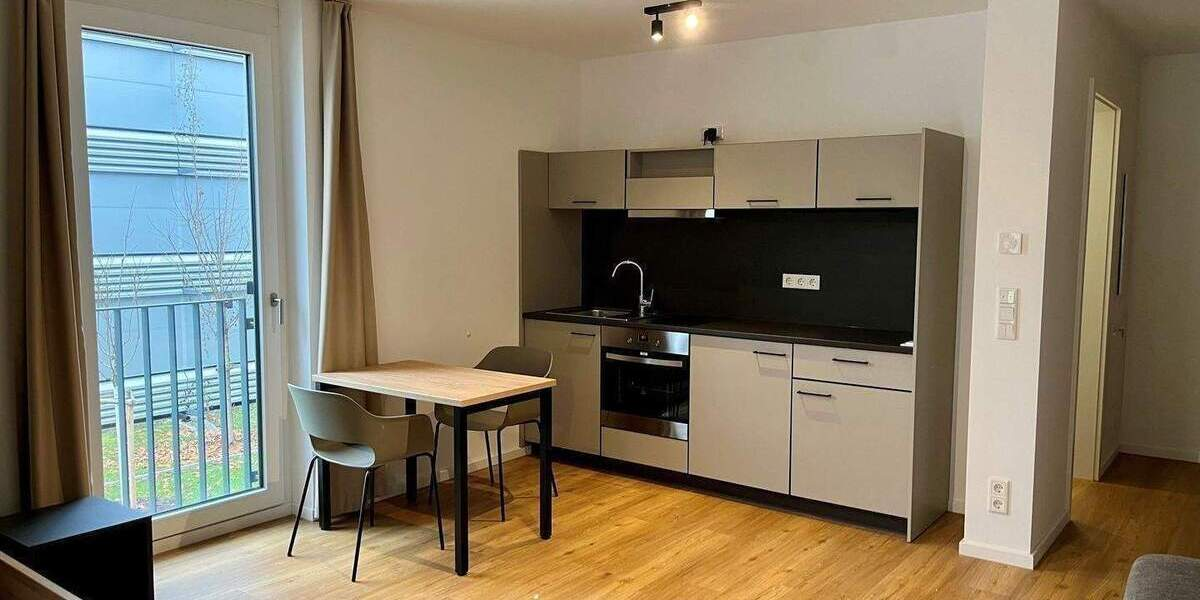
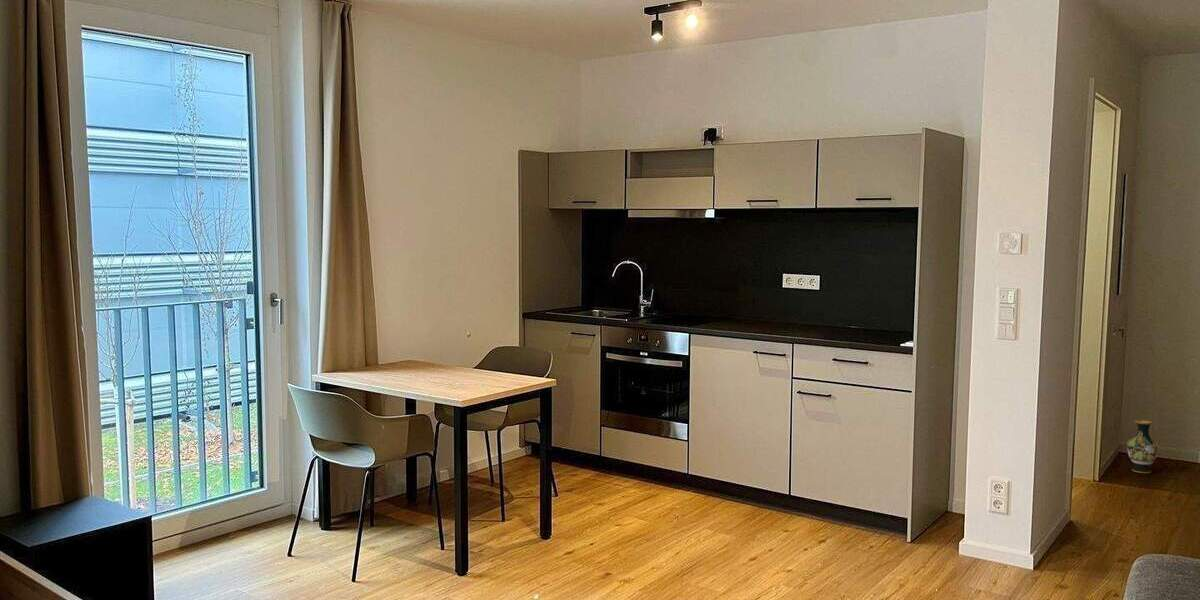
+ vase (1142, 446)
